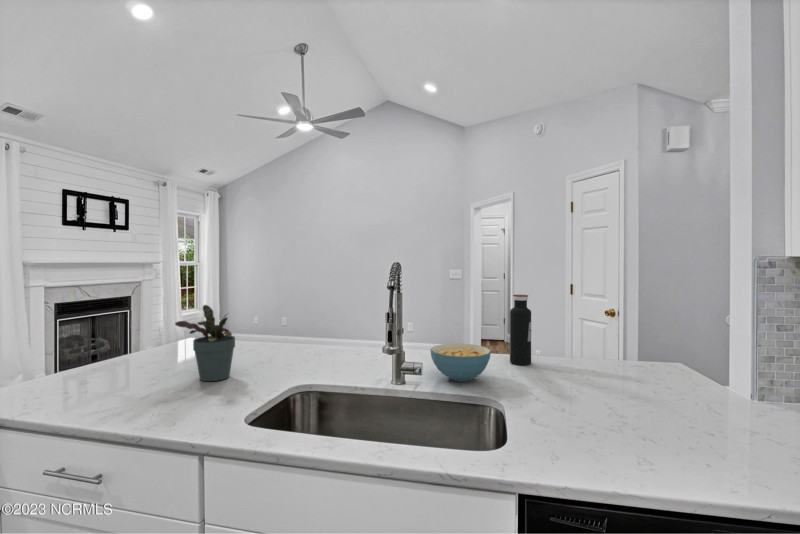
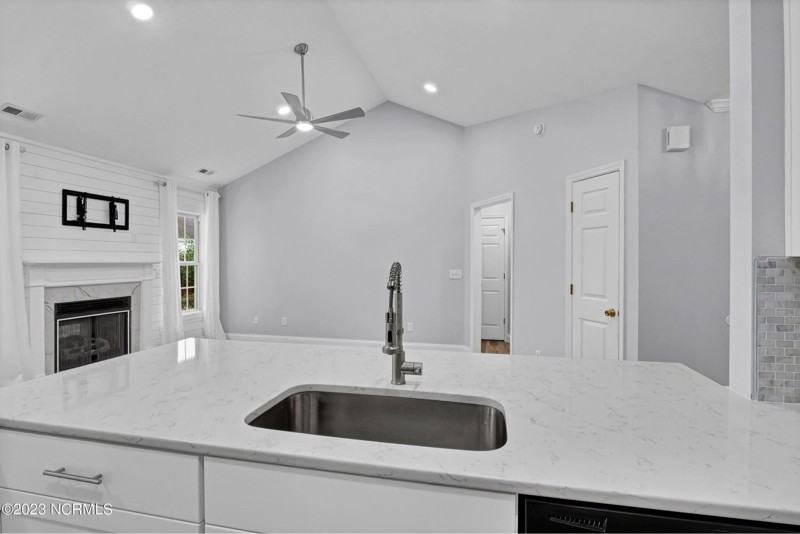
- cereal bowl (460, 364)
- water bottle (520, 328)
- potted plant (207, 341)
